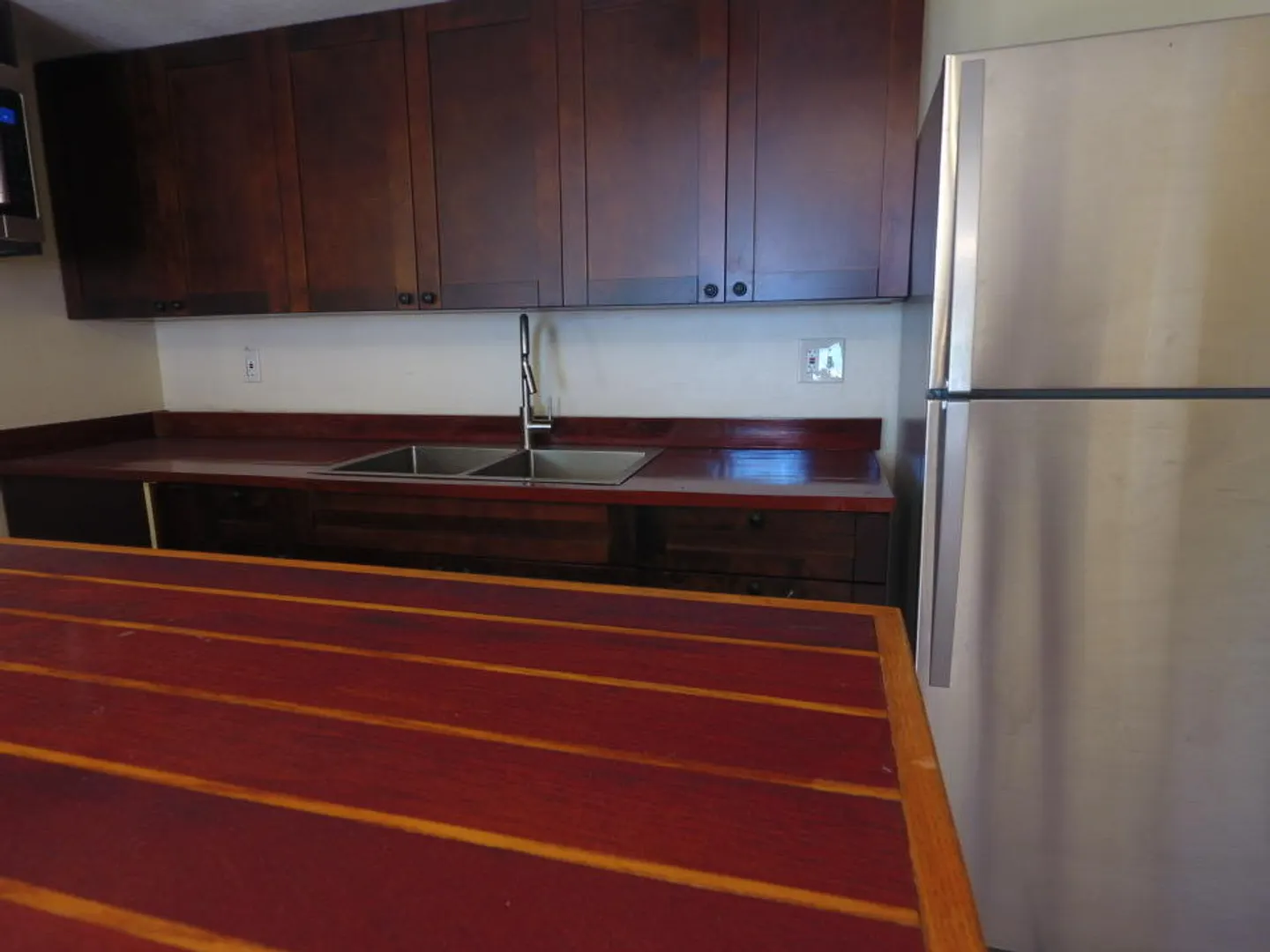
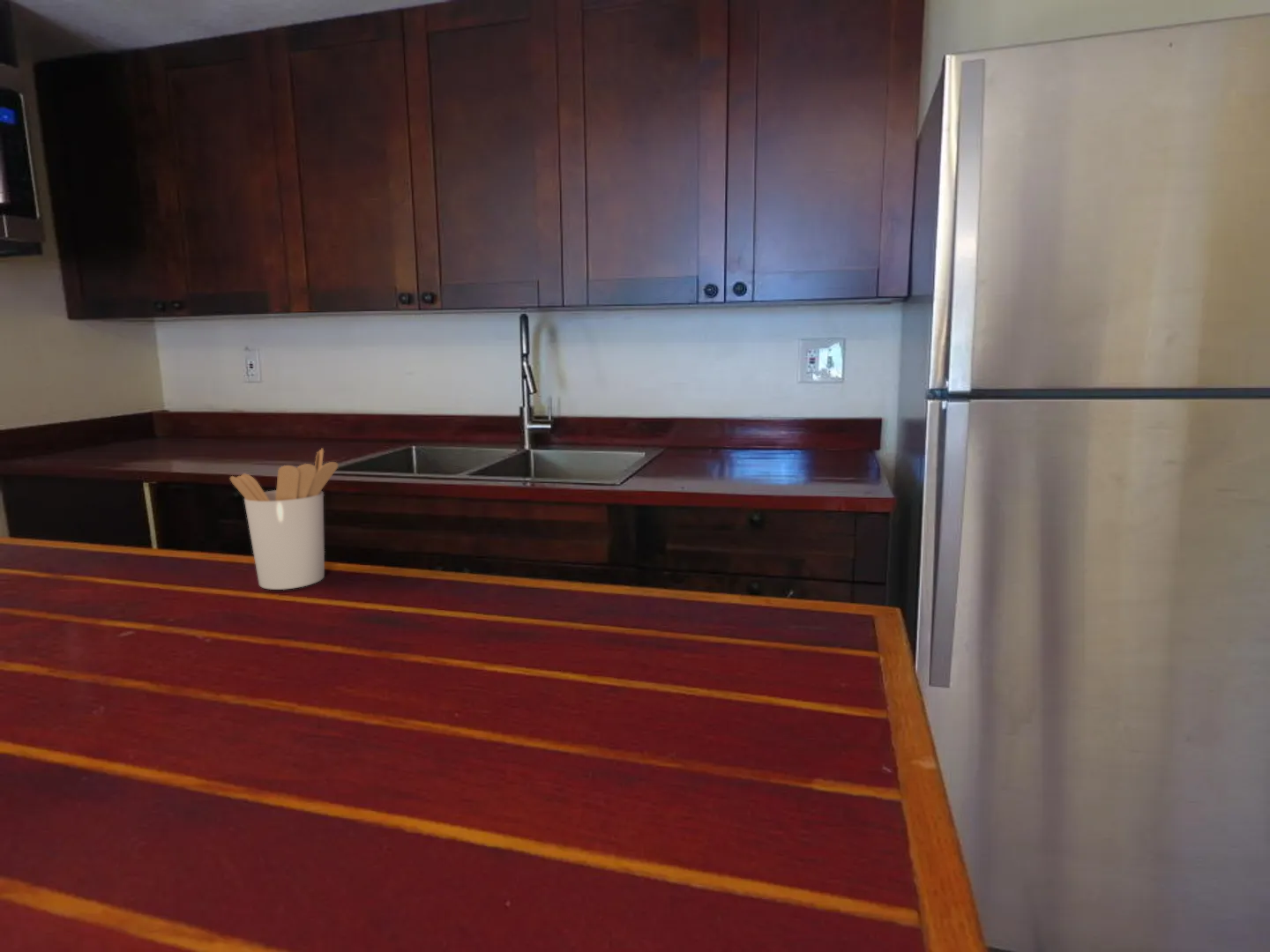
+ utensil holder (295, 519)
